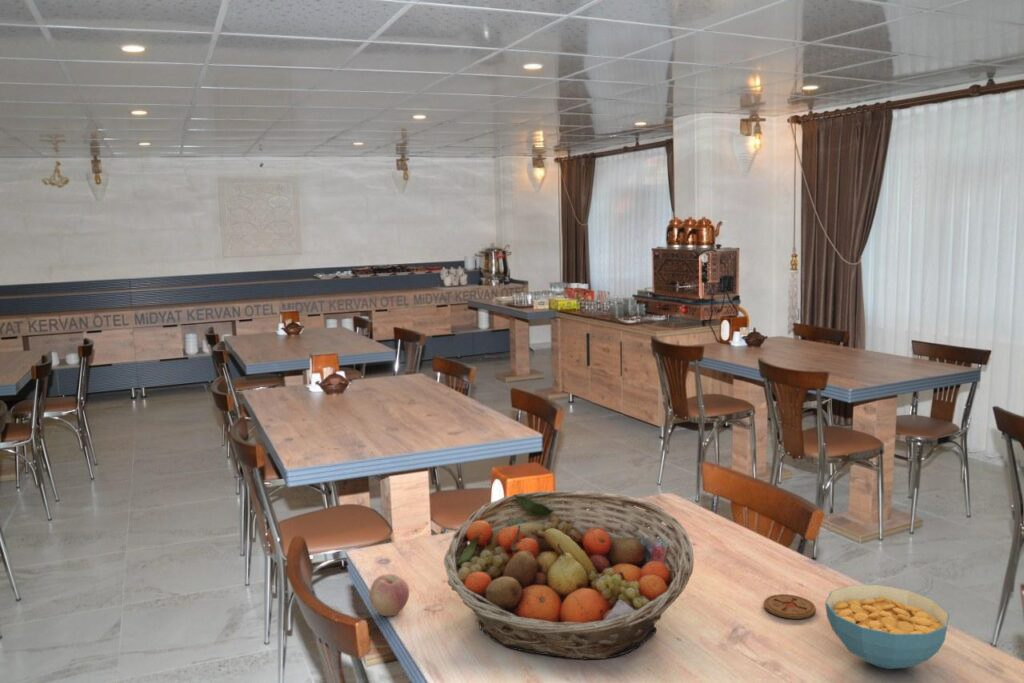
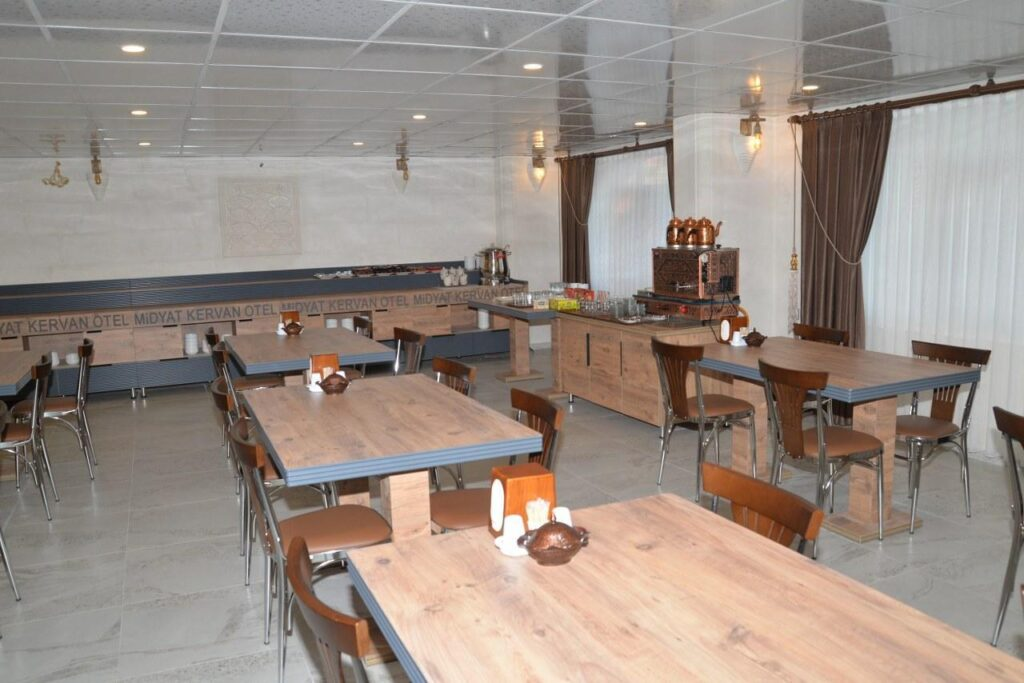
- apple (389, 595)
- cereal bowl (885, 634)
- coaster (789, 606)
- fruit basket (566, 569)
